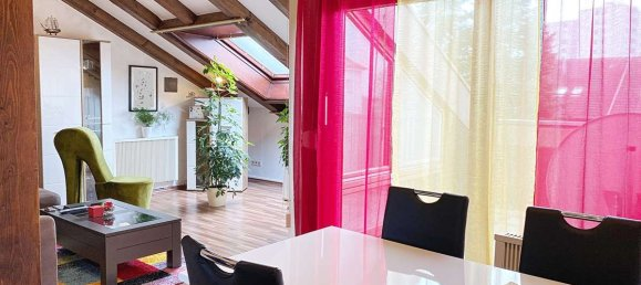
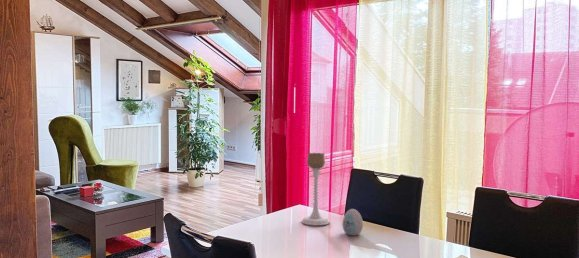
+ candle holder (315, 187)
+ decorative egg (352, 221)
